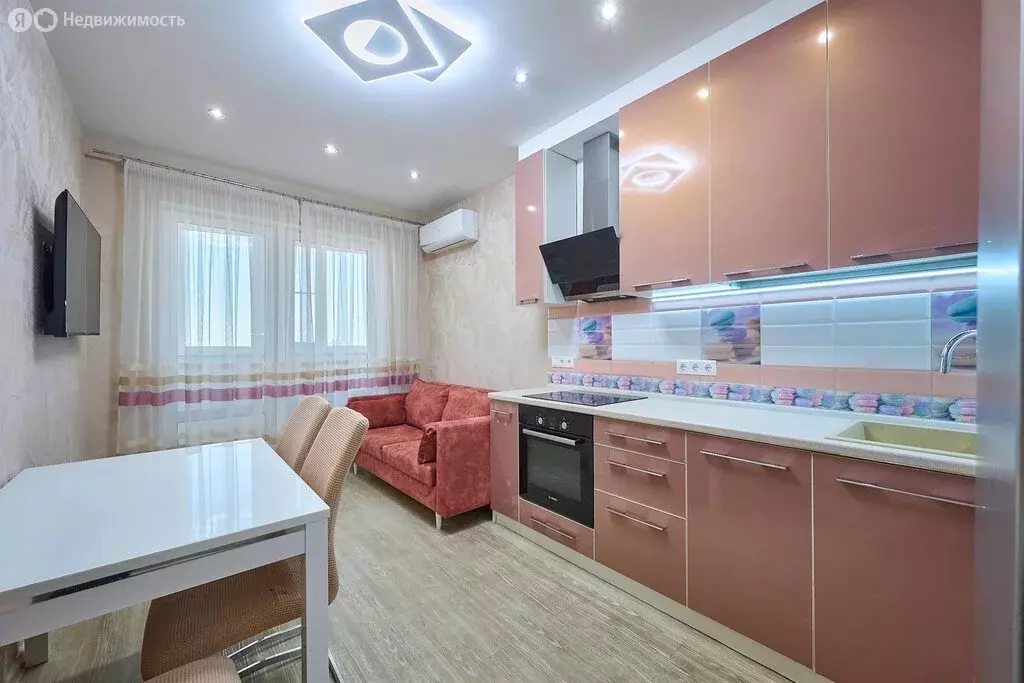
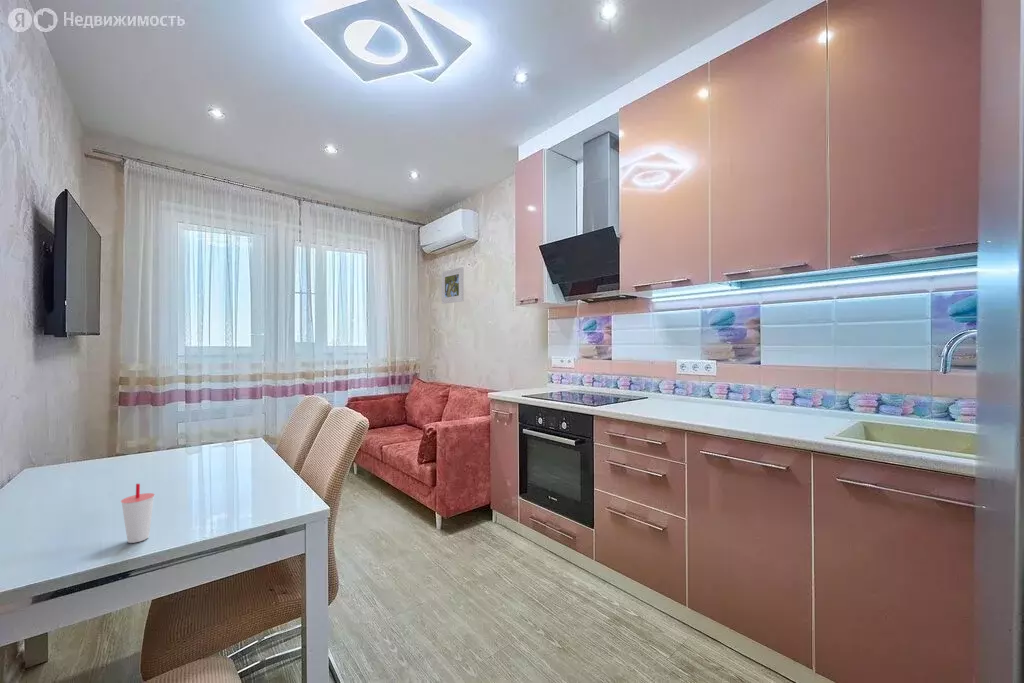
+ cup (138, 511)
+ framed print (452, 286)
